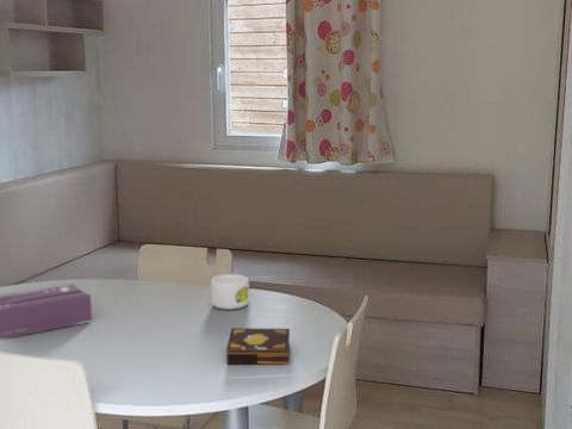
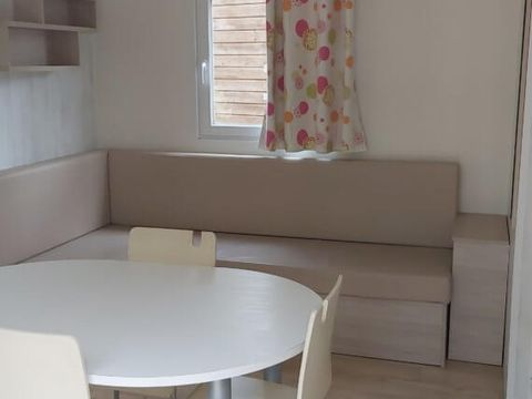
- book (259, 346)
- tissue box (37, 309)
- mug (230, 291)
